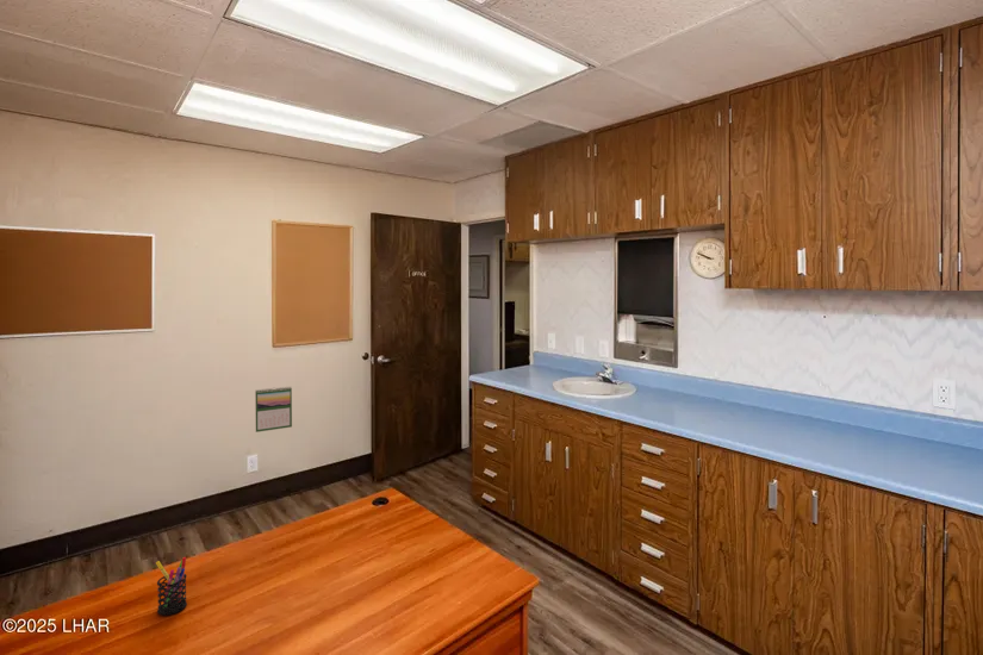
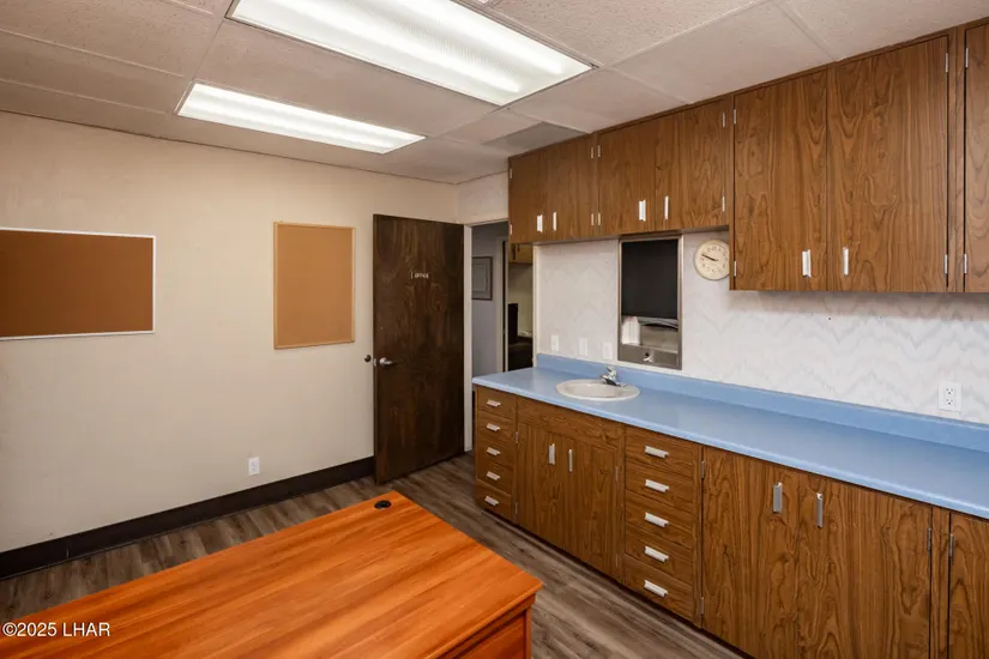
- pen holder (175, 581)
- calendar (274, 407)
